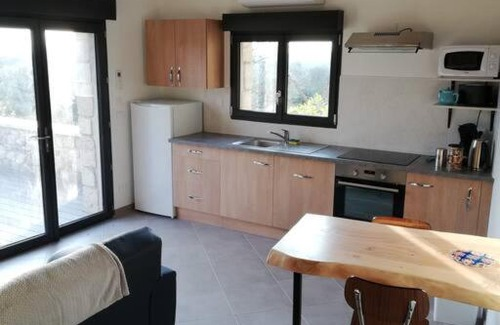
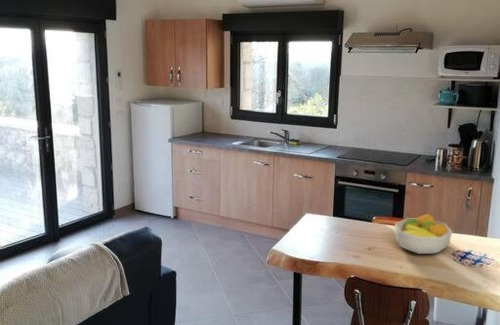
+ fruit bowl (422, 232)
